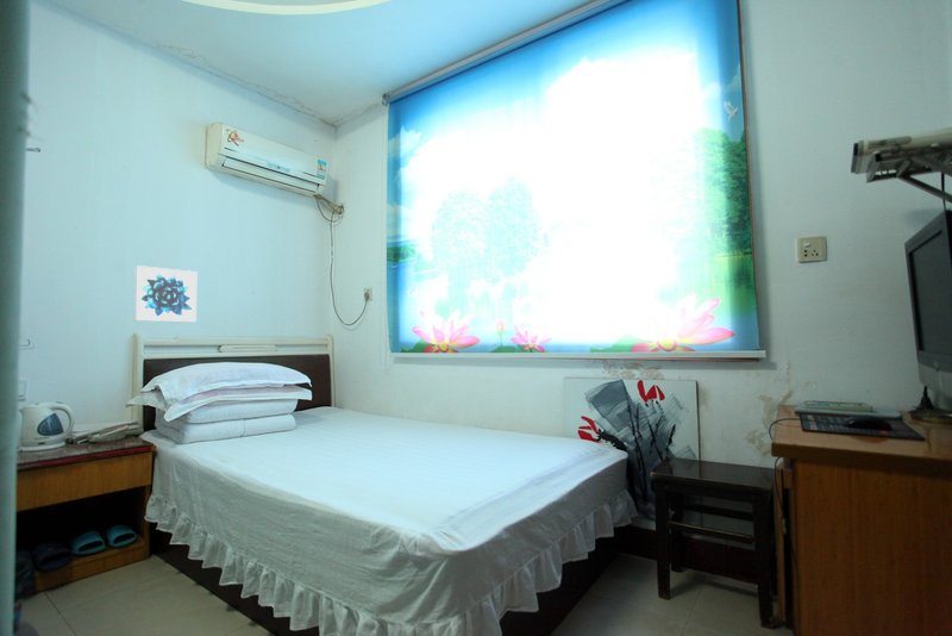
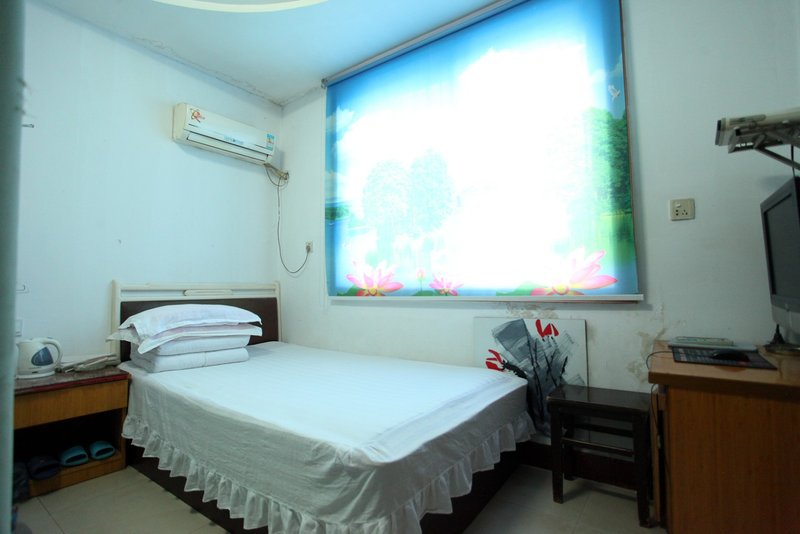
- wall art (167, 294)
